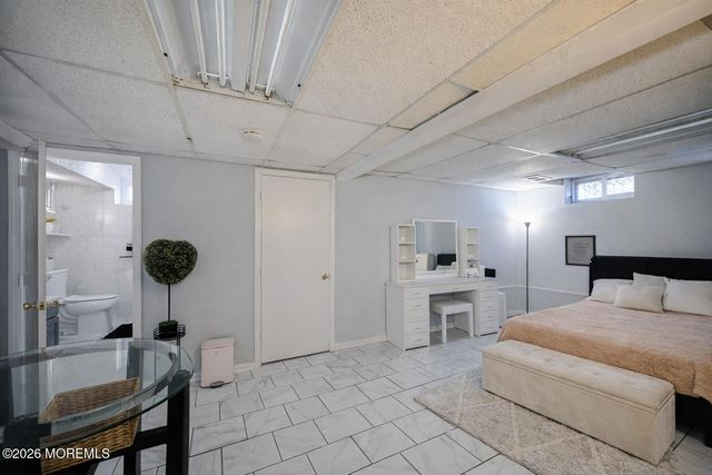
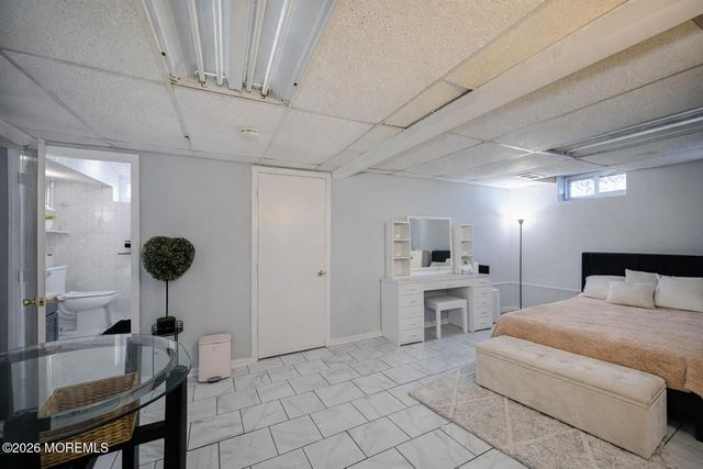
- wall art (580, 250)
